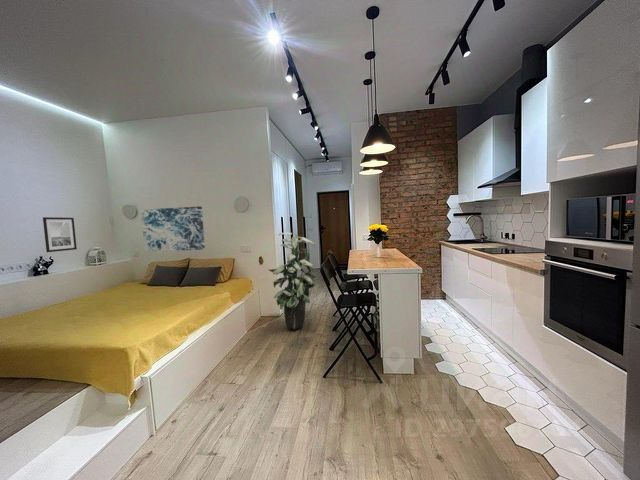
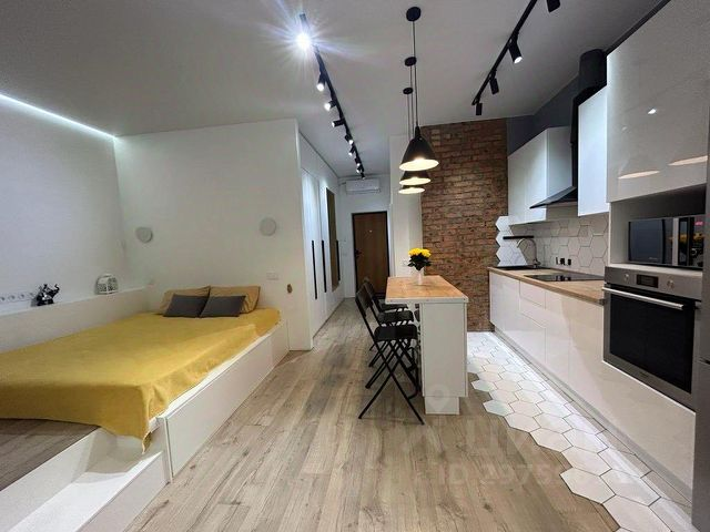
- wall art (60, 234)
- wall art (173, 229)
- indoor plant (293, 279)
